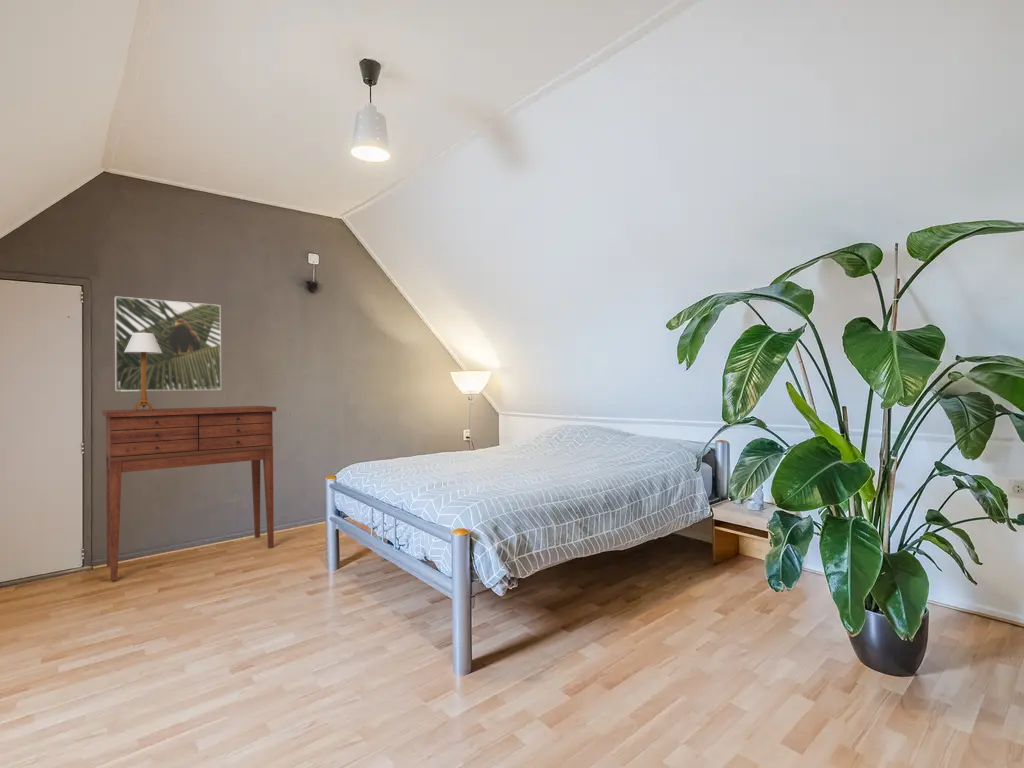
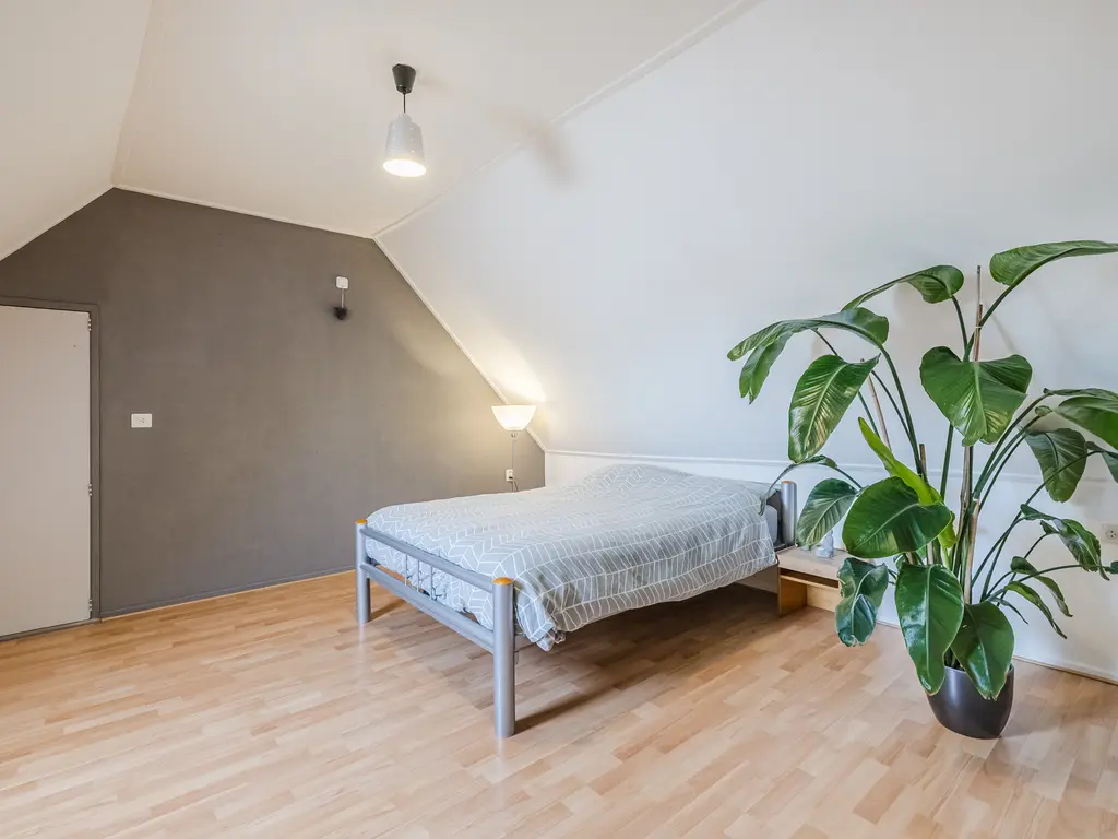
- dresser (193, 465)
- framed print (170, 345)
- table lamp (143, 370)
